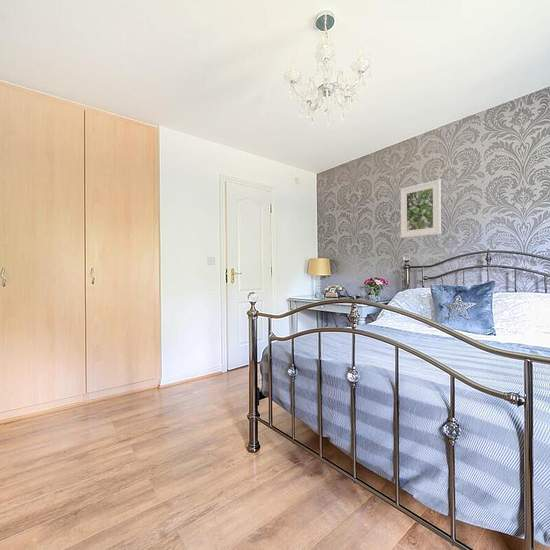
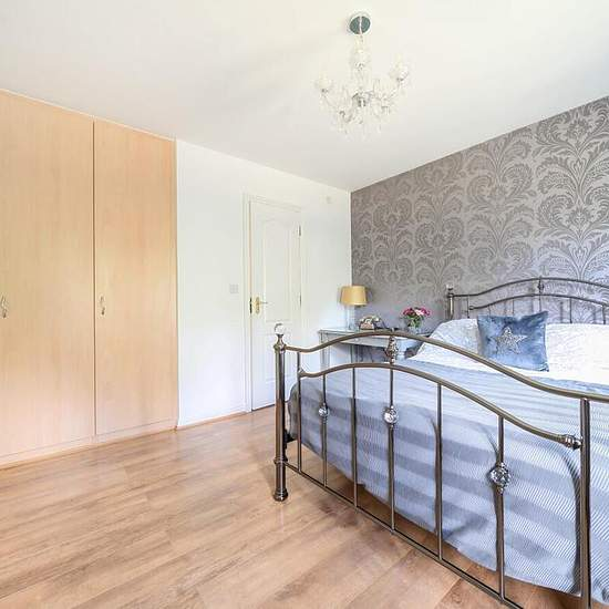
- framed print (419, 210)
